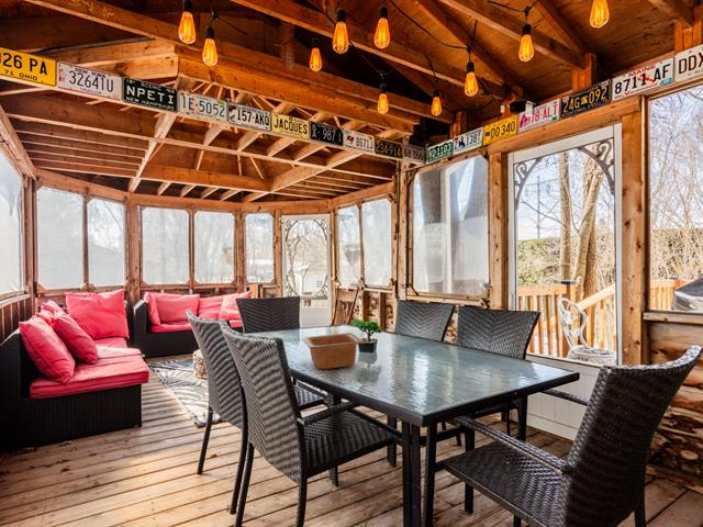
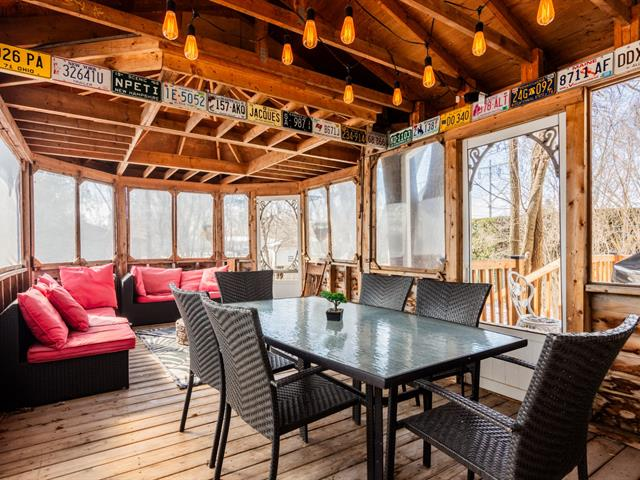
- serving bowl (332, 351)
